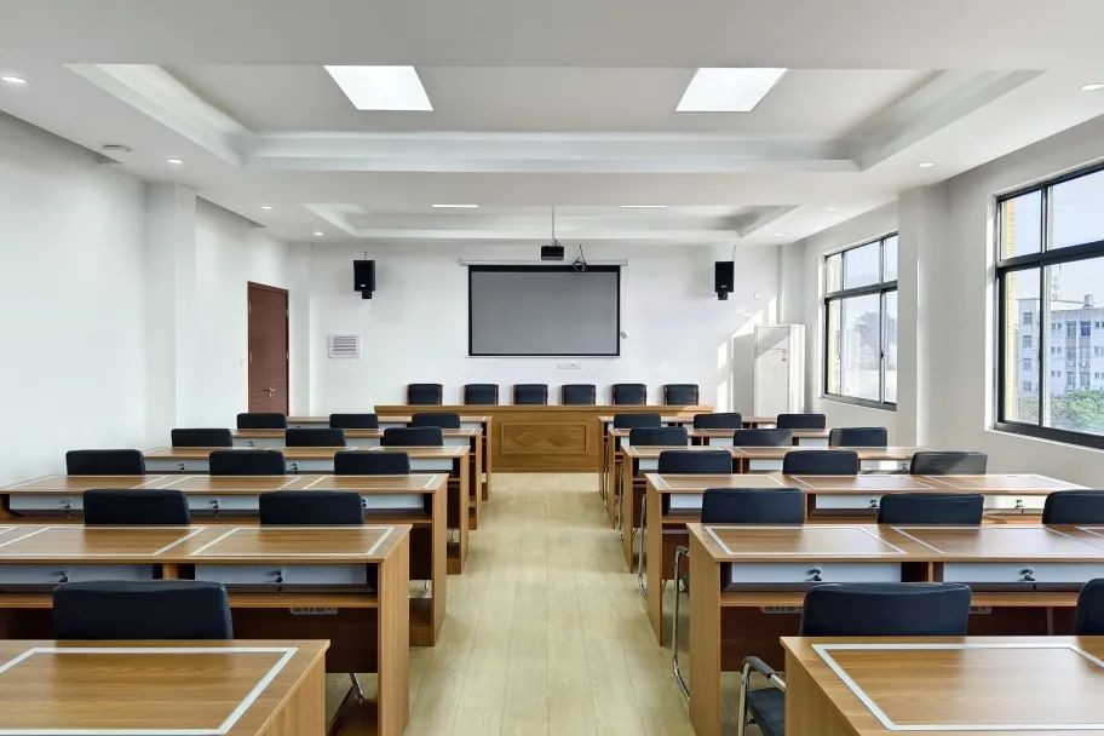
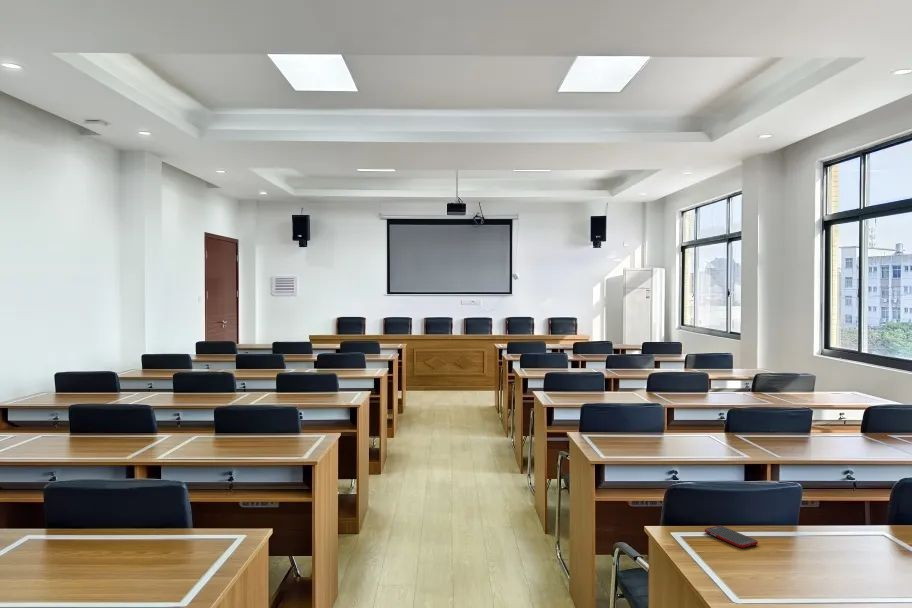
+ cell phone (730, 536)
